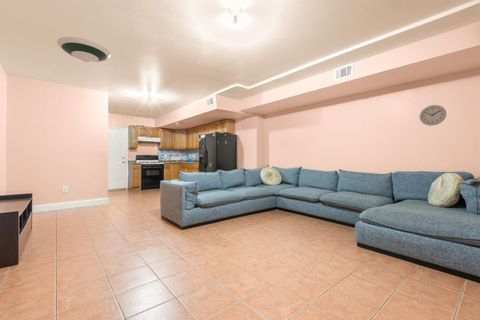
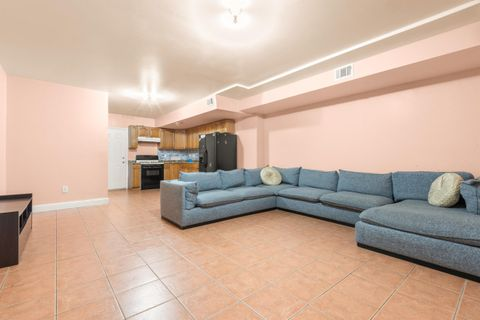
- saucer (85, 54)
- wall clock (432, 115)
